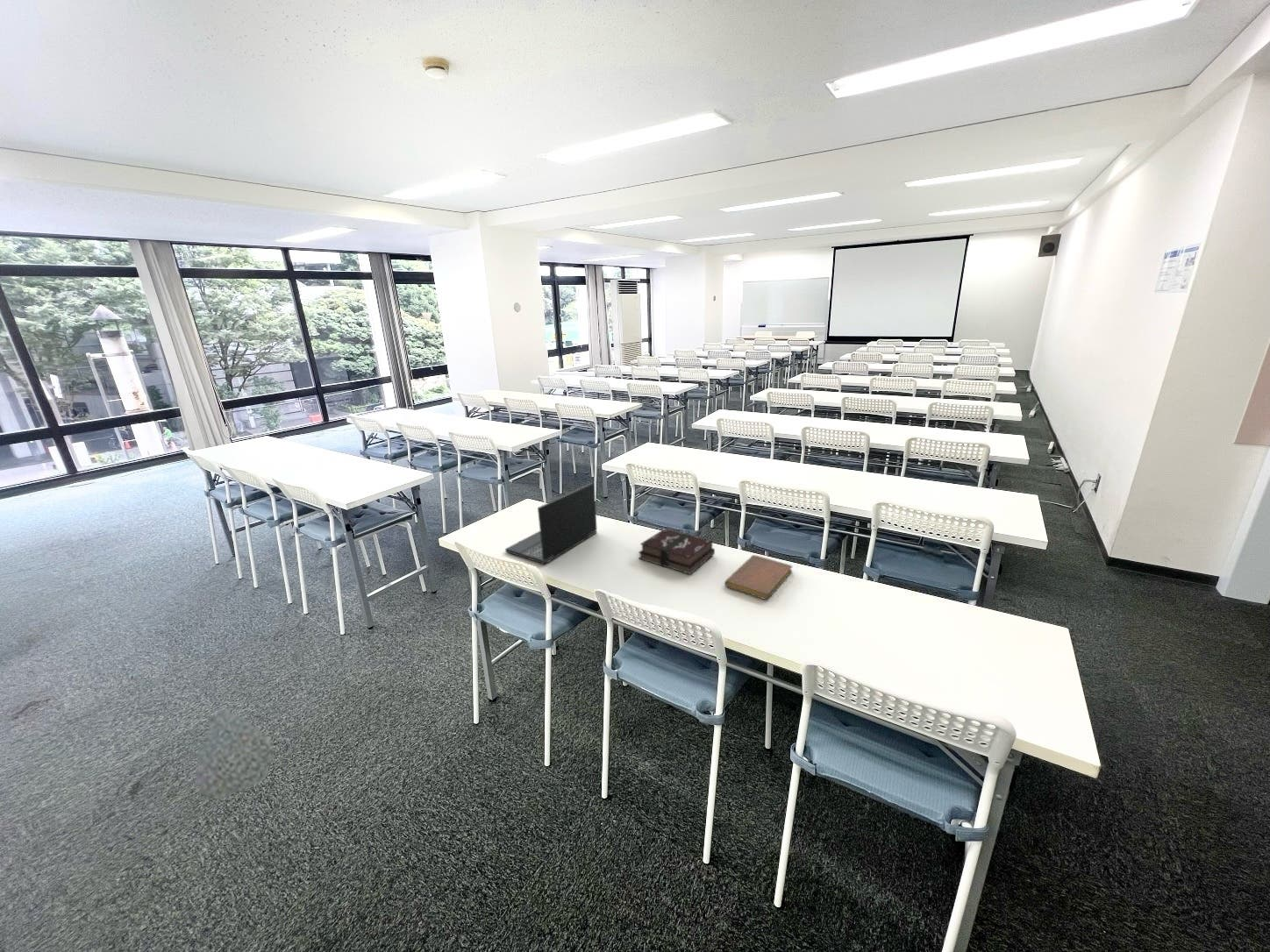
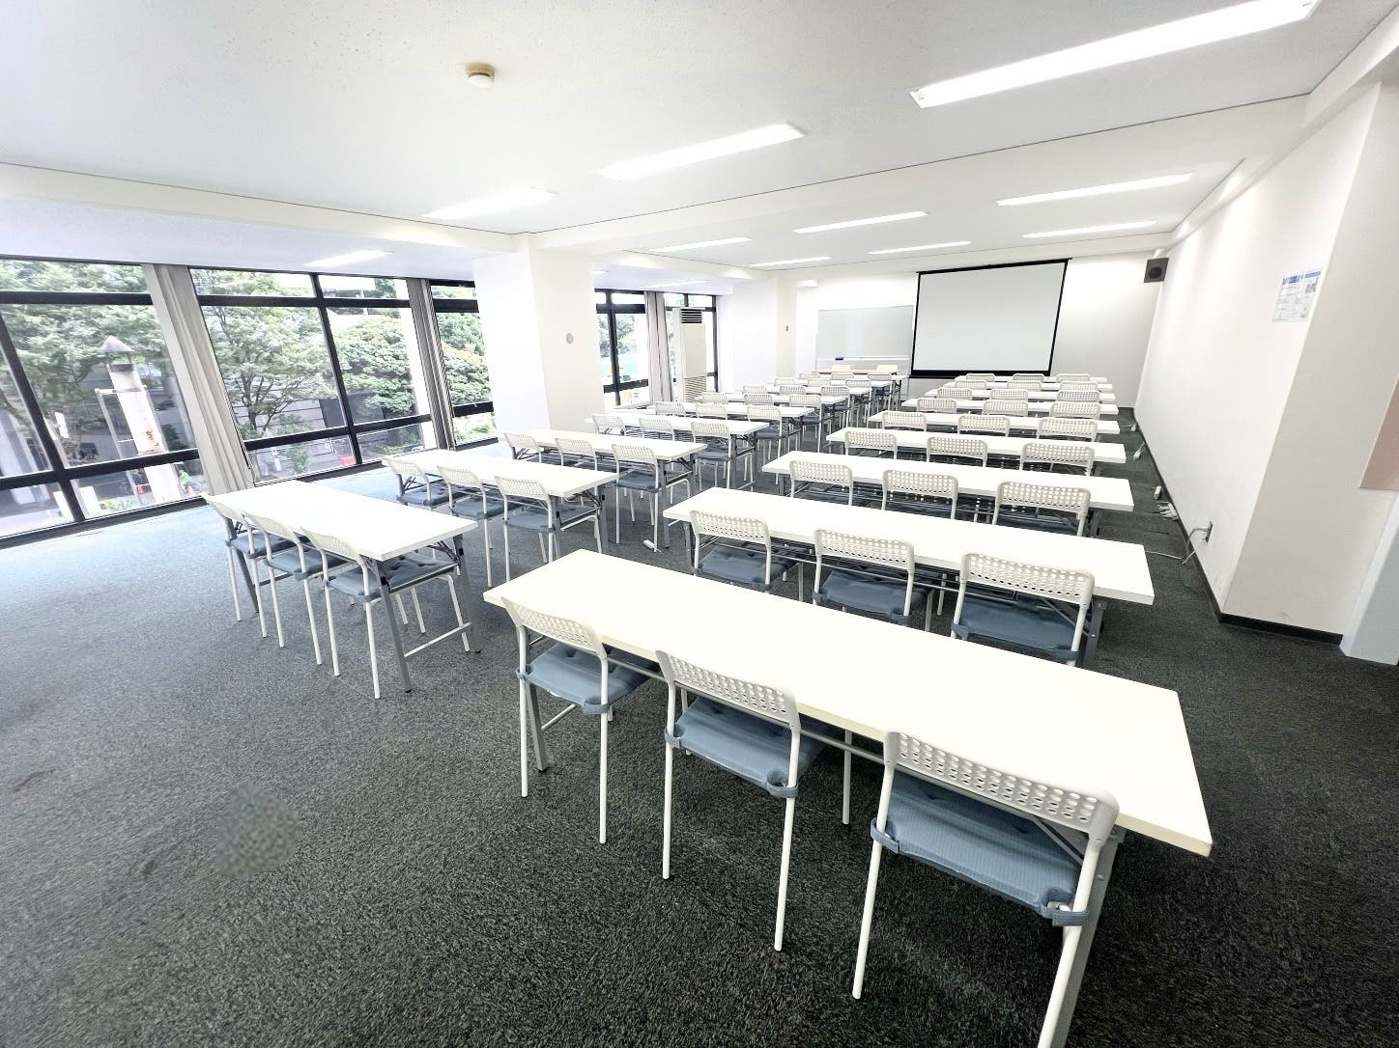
- hardback book (676, 549)
- notebook (759, 575)
- laptop (550, 516)
